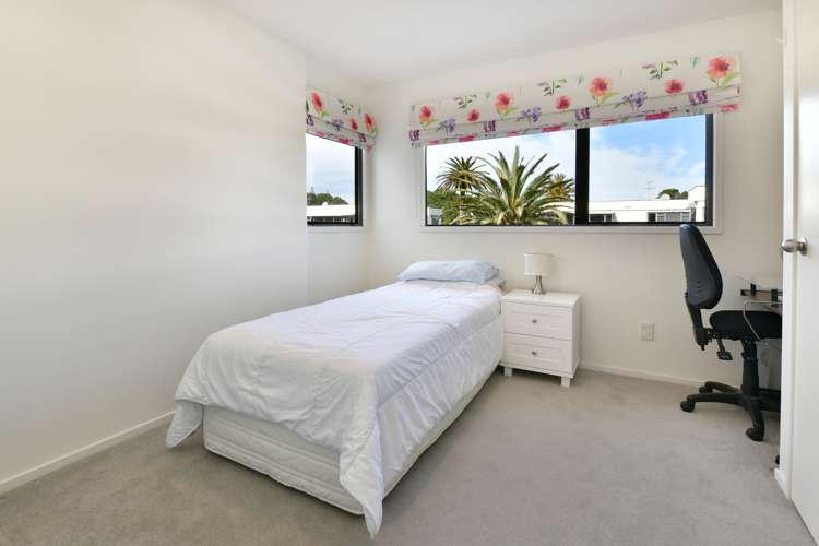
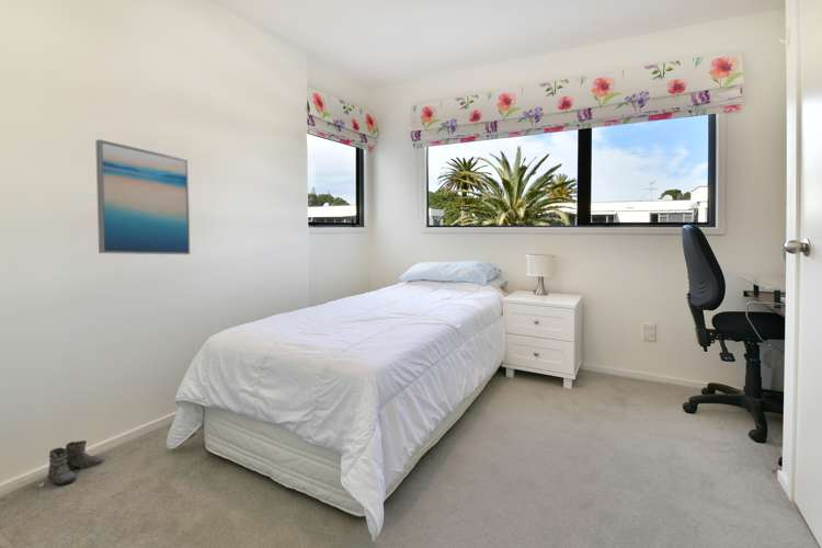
+ wall art (147, 202)
+ boots (71, 459)
